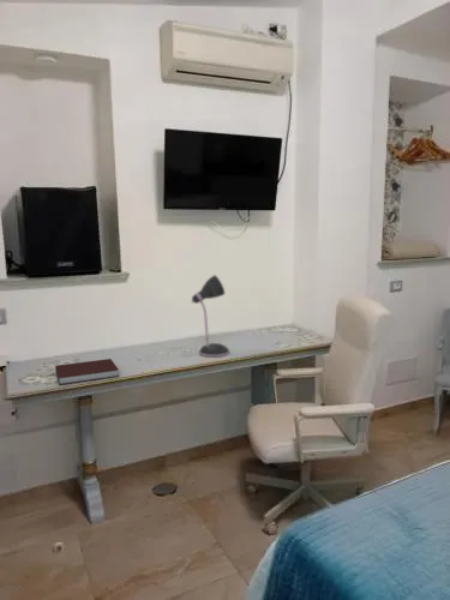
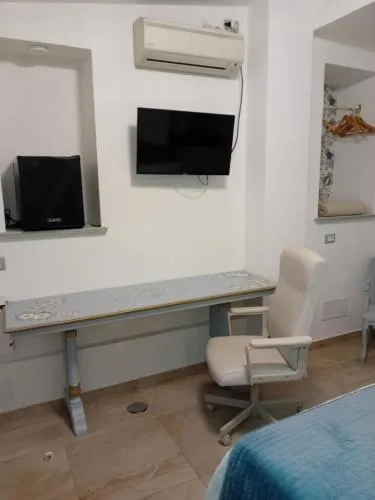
- desk lamp (205, 314)
- notebook (86, 371)
